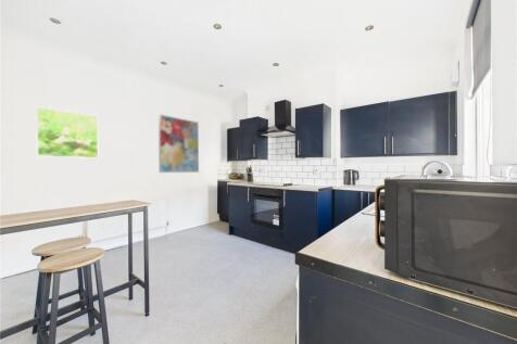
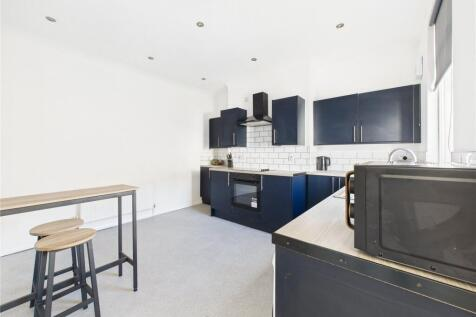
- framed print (70, 133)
- wall art (179, 145)
